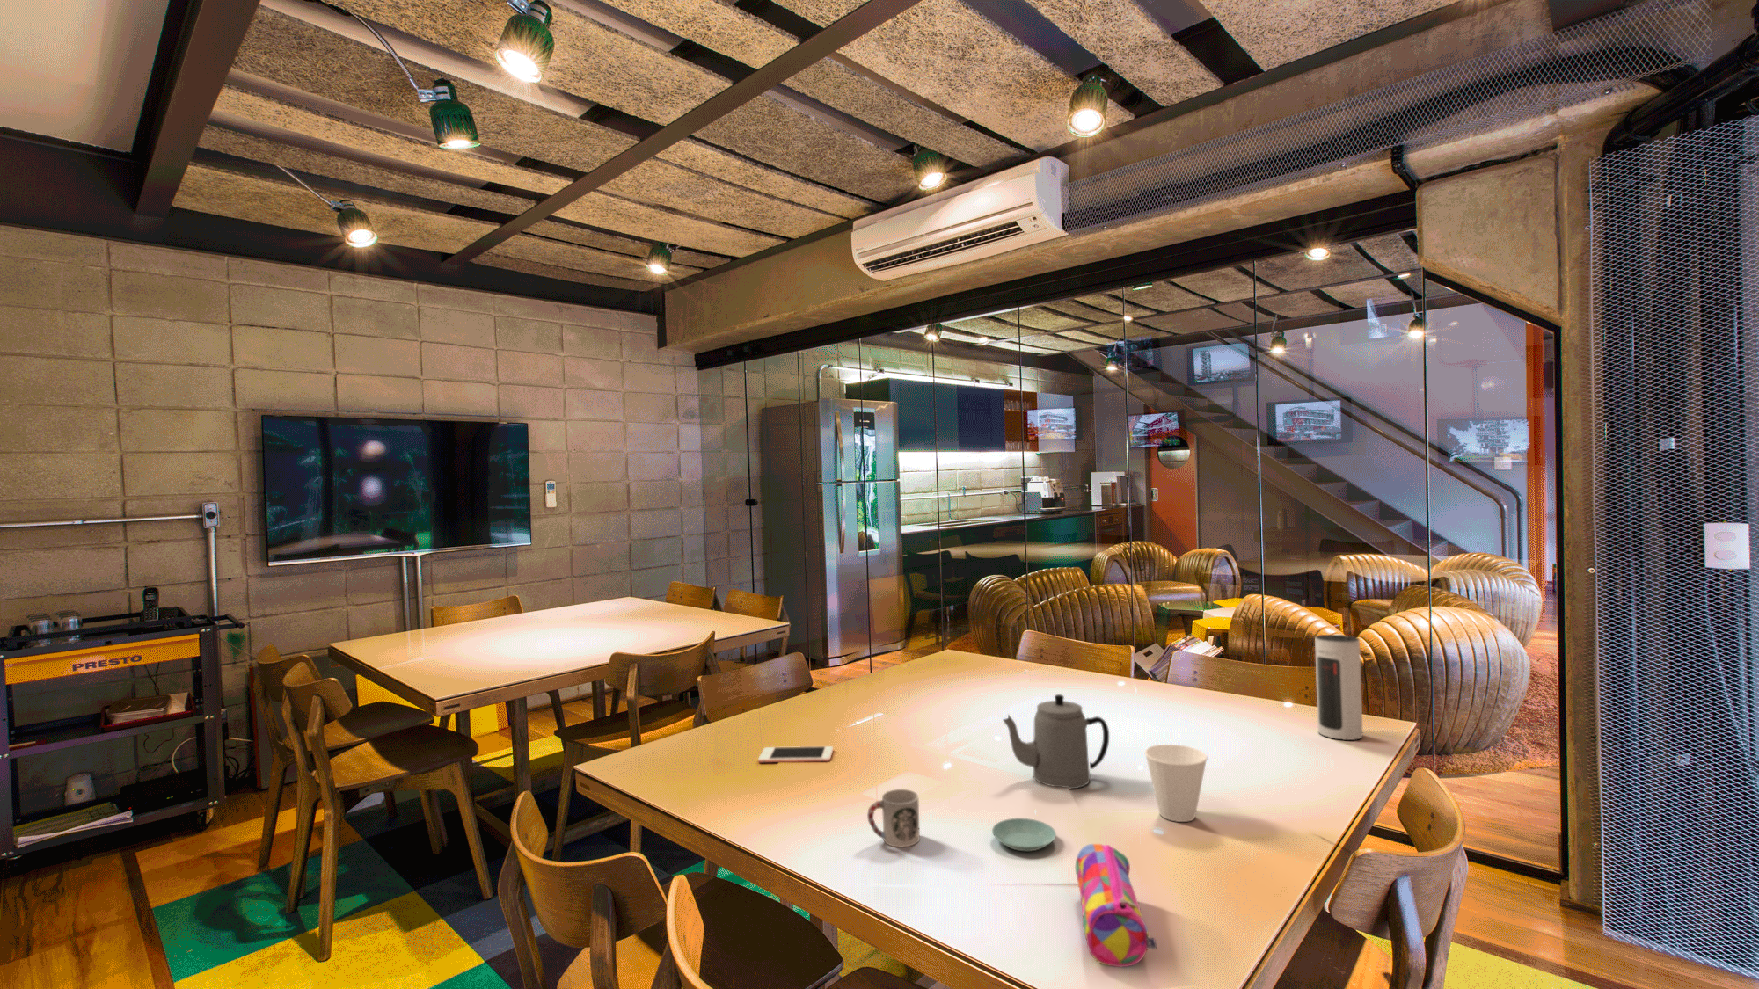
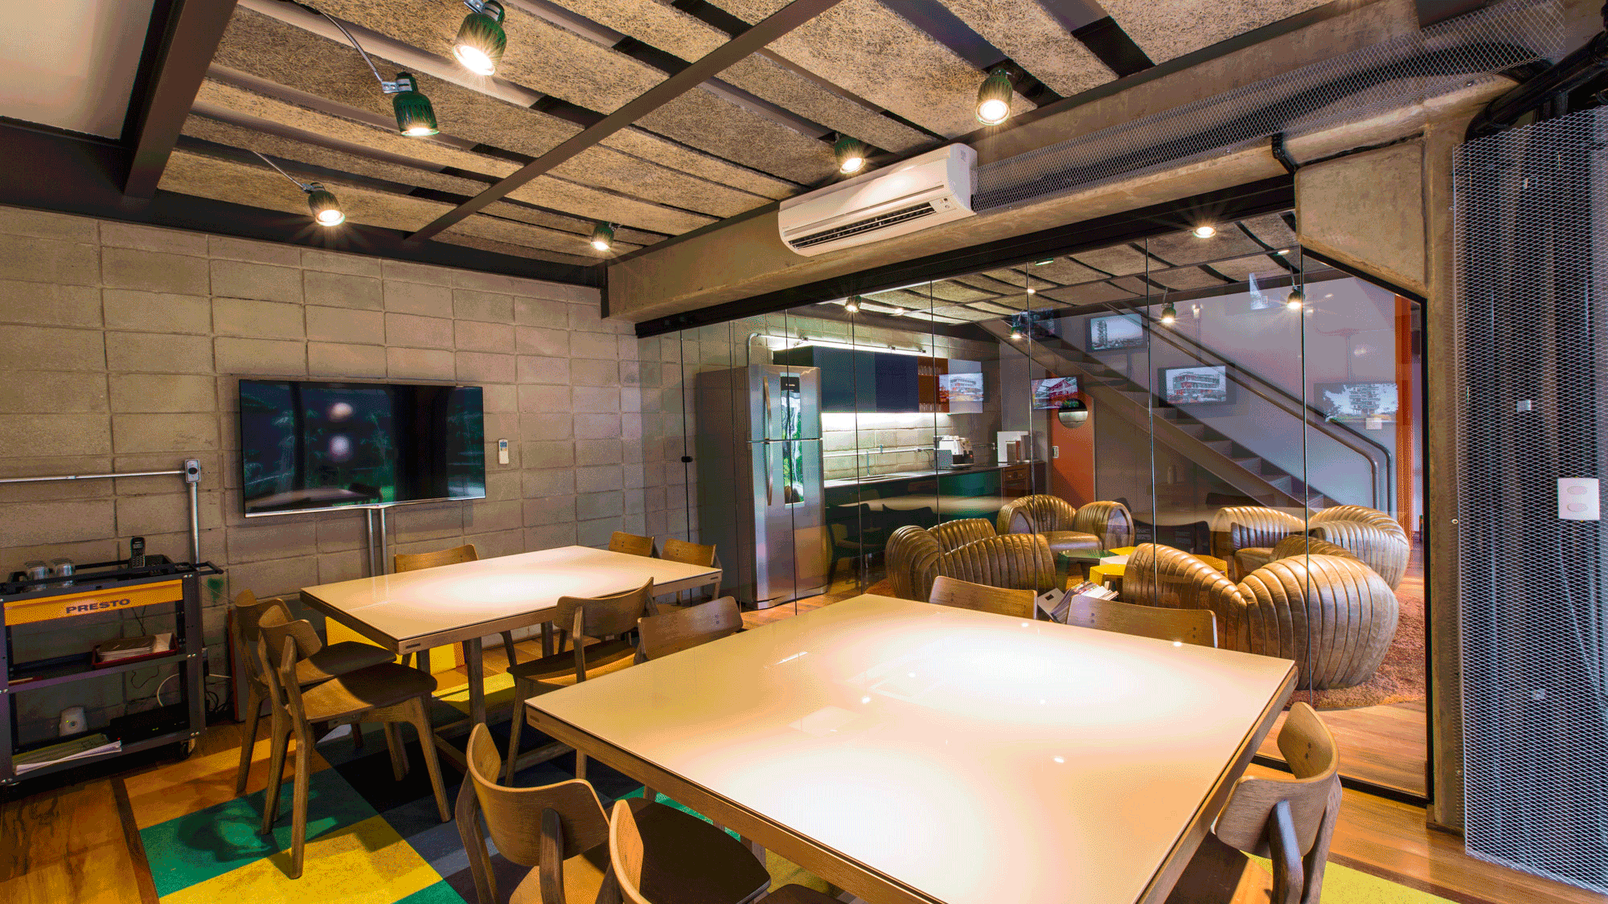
- cell phone (796, 755)
- cup (893, 819)
- teapot (1056, 737)
- cup (1175, 784)
- pencil case (1110, 900)
- saucer (1023, 837)
- speaker (1339, 685)
